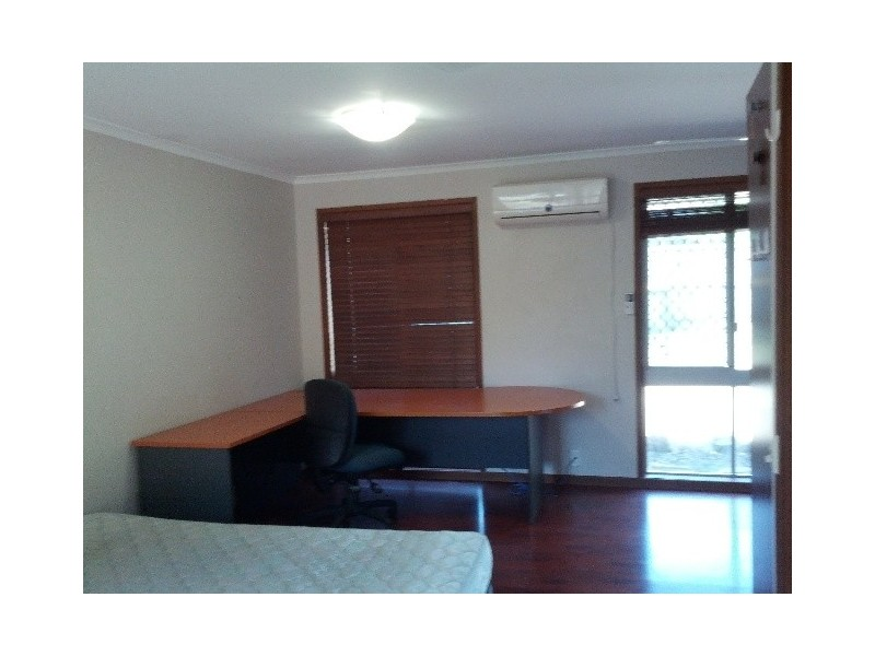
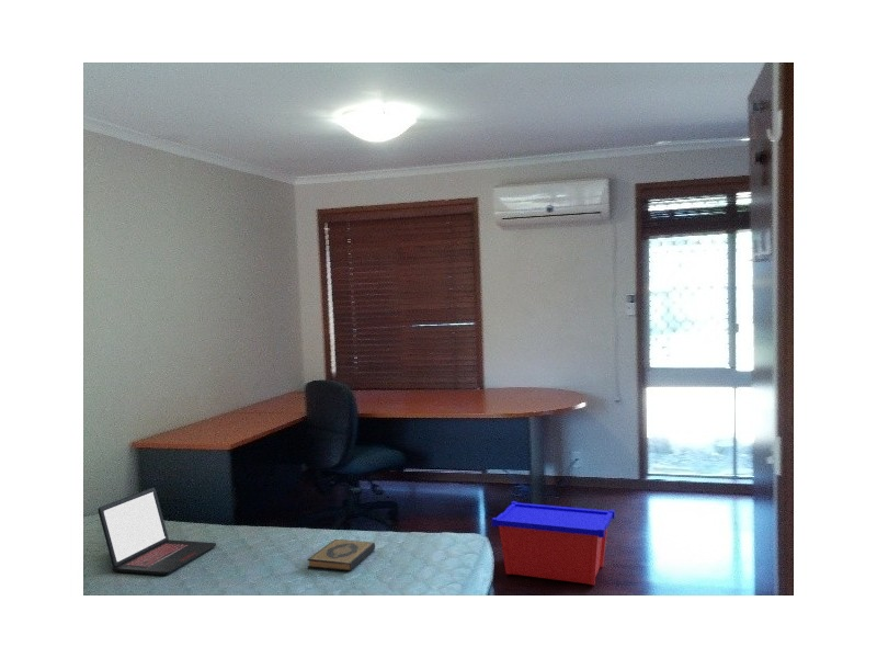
+ laptop (160, 527)
+ storage bin (555, 542)
+ hardback book (342, 554)
